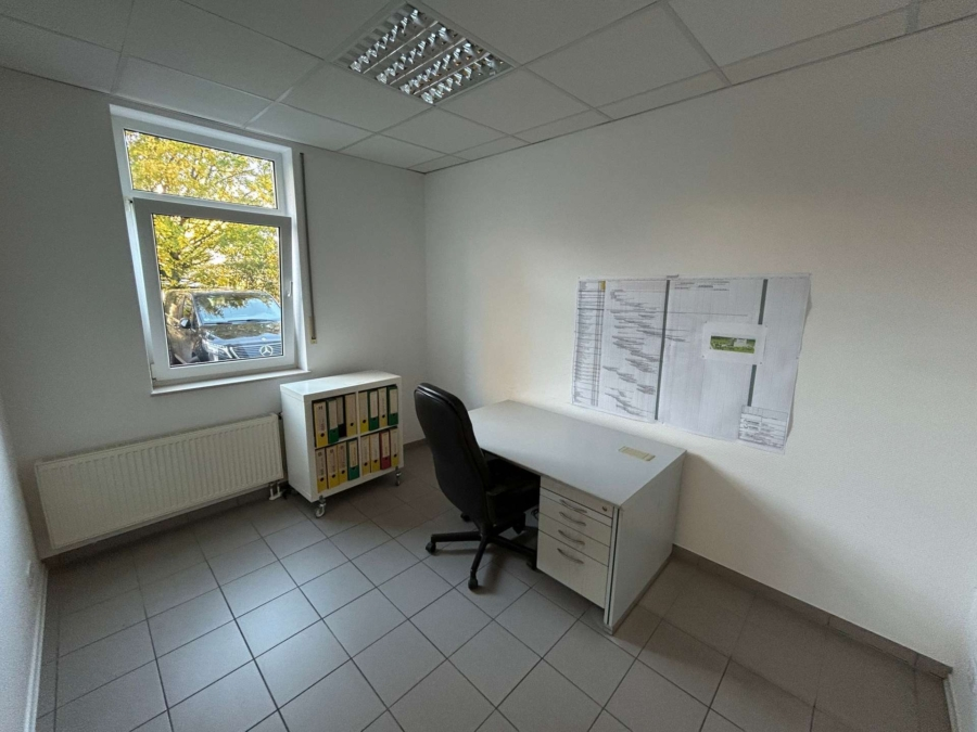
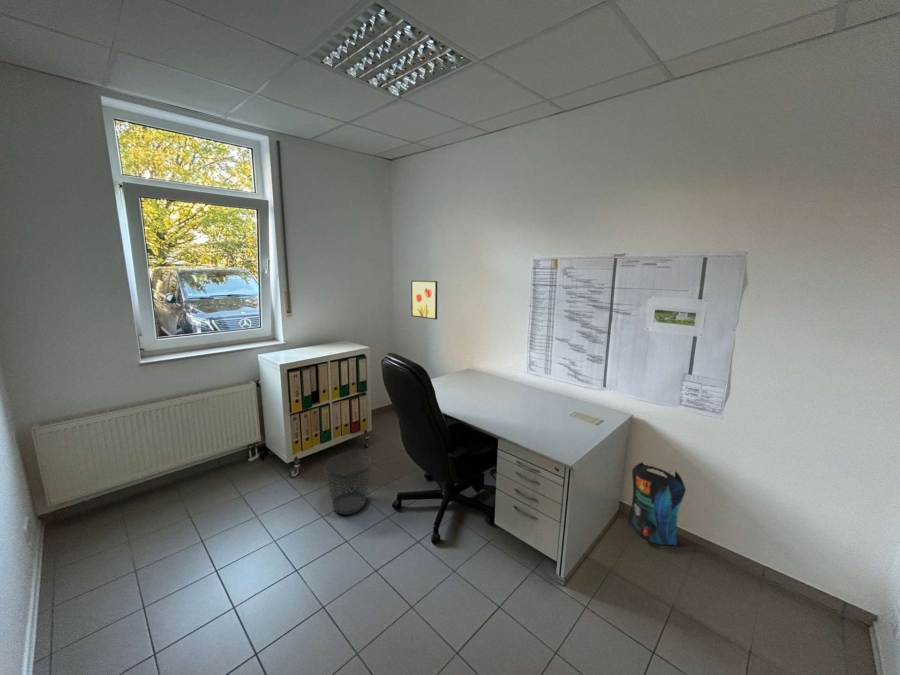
+ pouch (653, 503)
+ wall art (424, 299)
+ wastebasket (348, 484)
